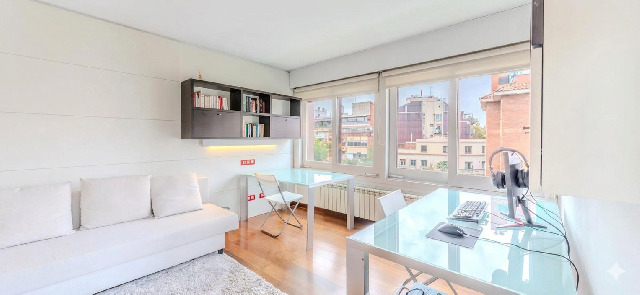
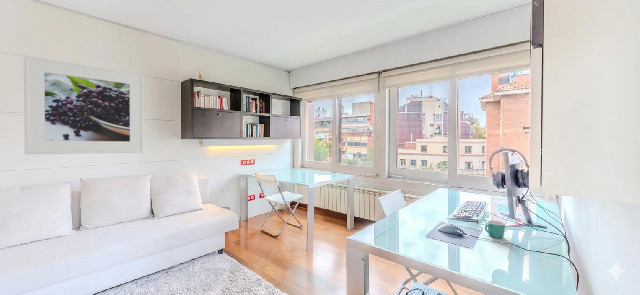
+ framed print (90, 109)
+ mug (493, 229)
